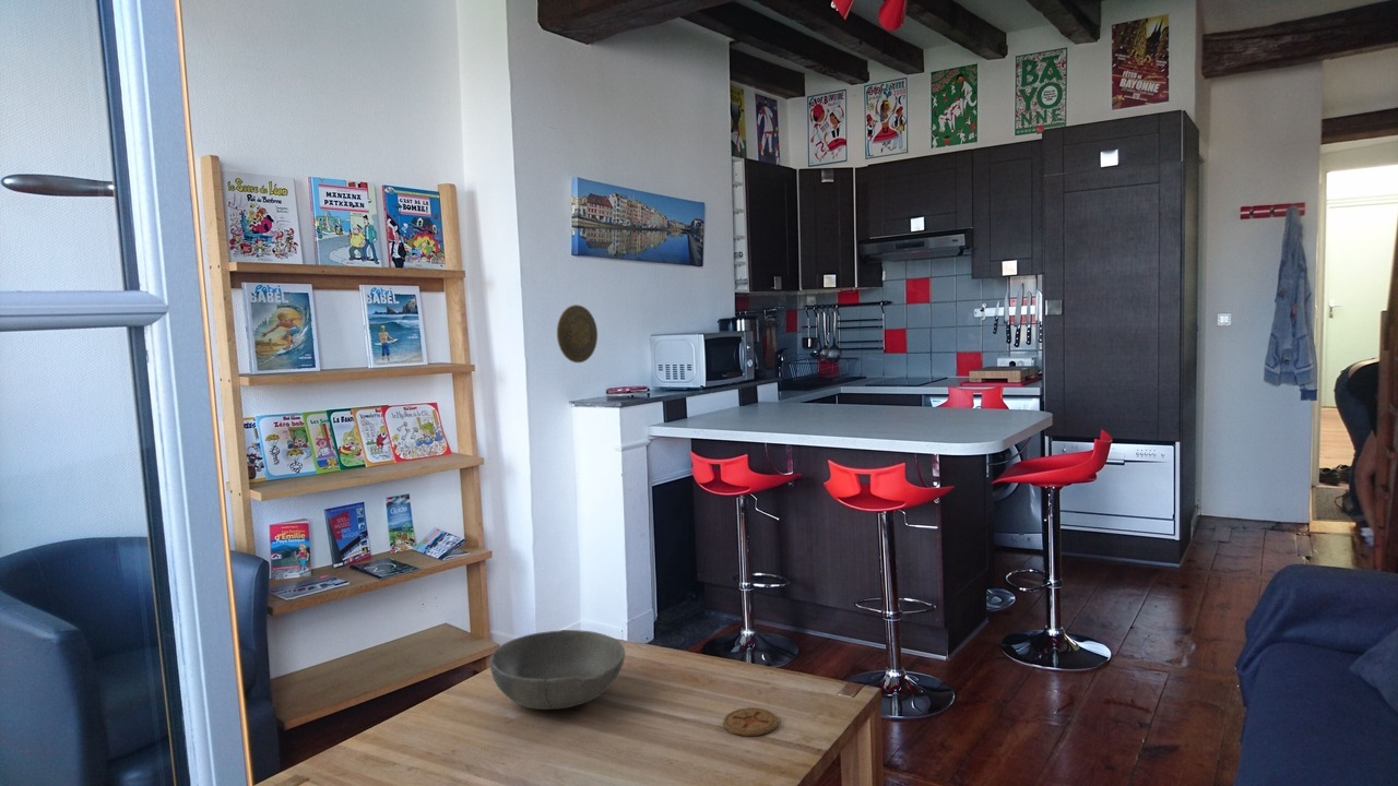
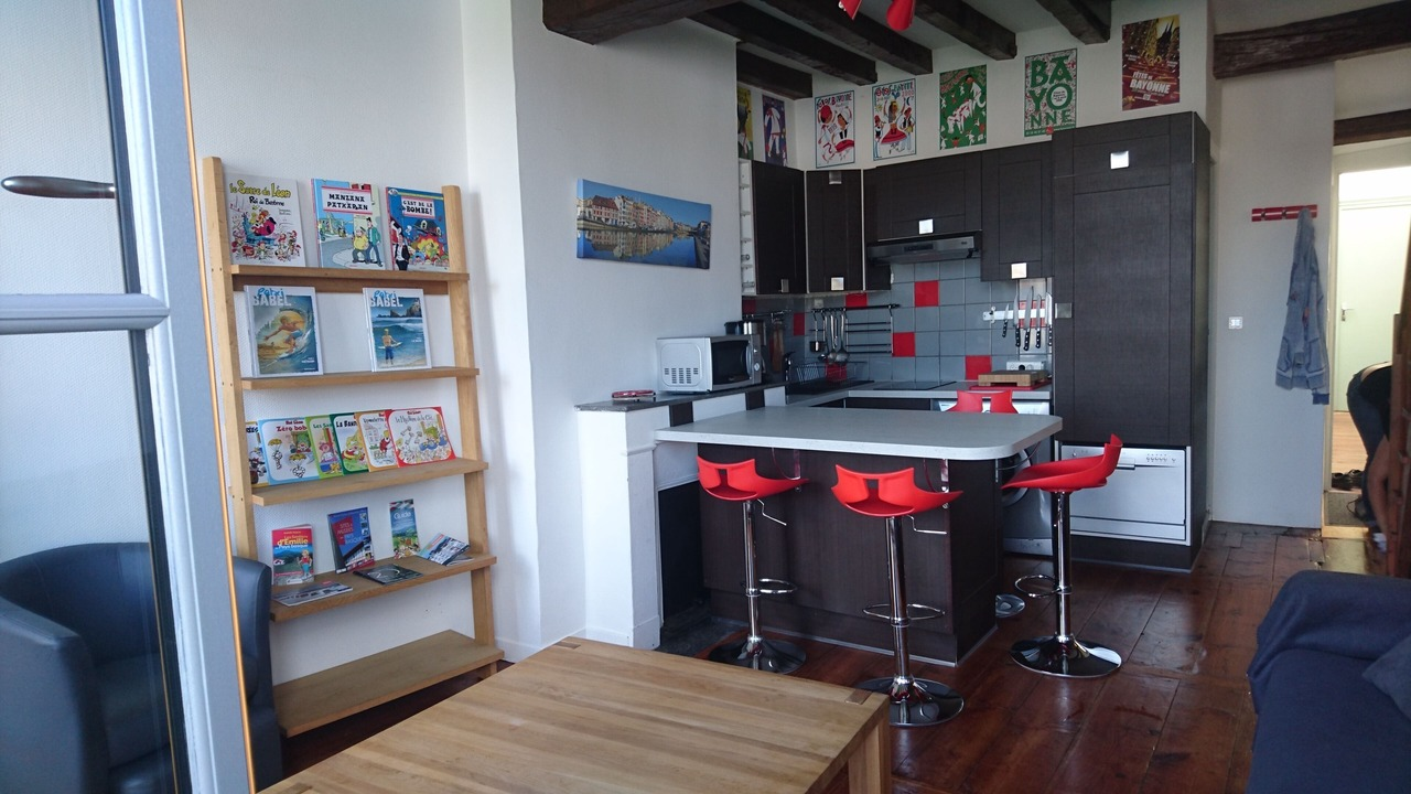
- coaster (750, 720)
- decorative plate (579, 333)
- bowl (559, 672)
